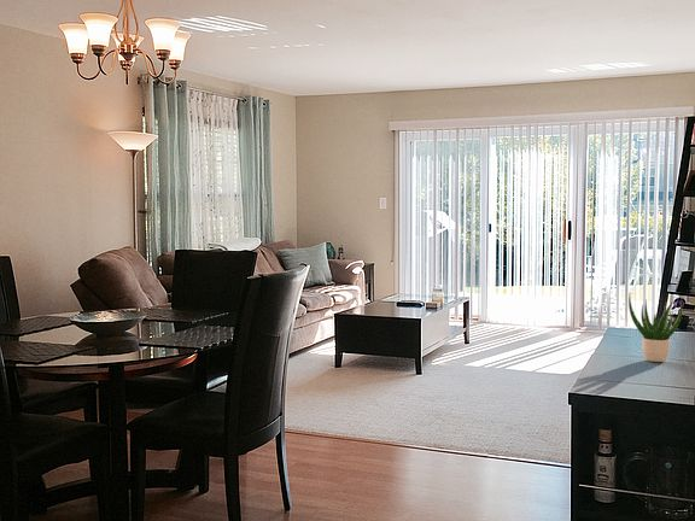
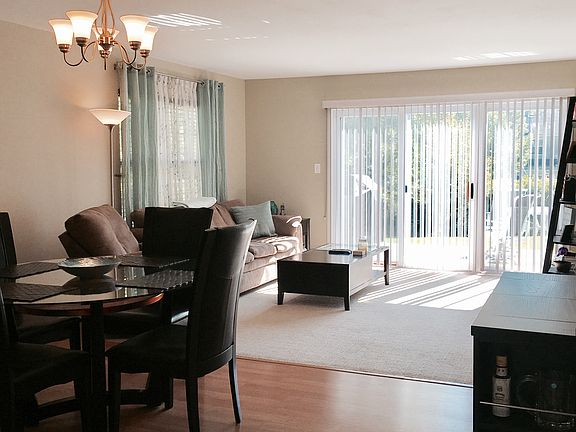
- potted plant (654, 326)
